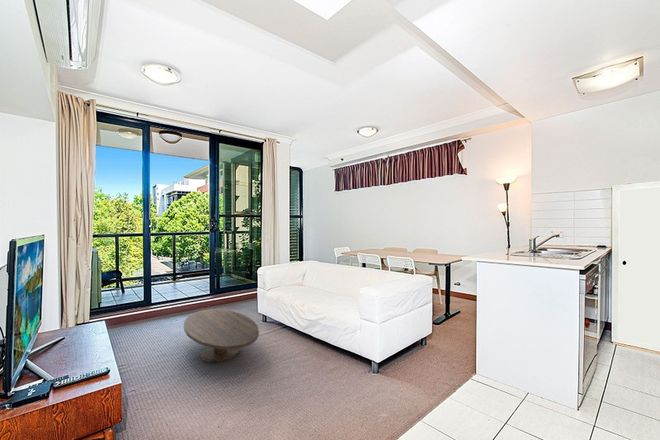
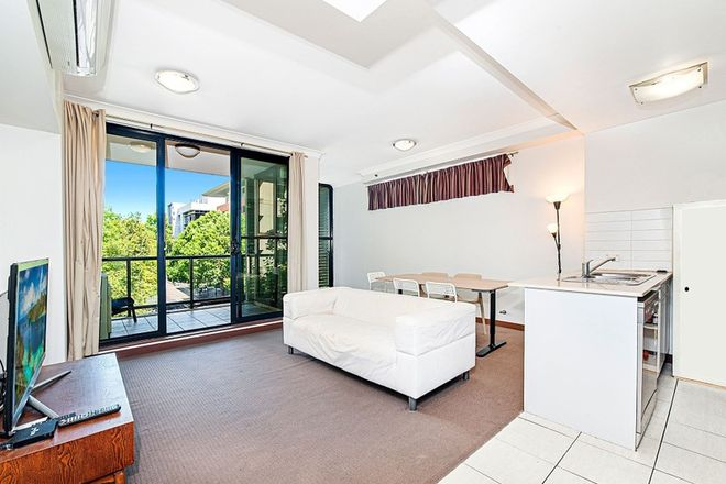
- coffee table (220, 338)
